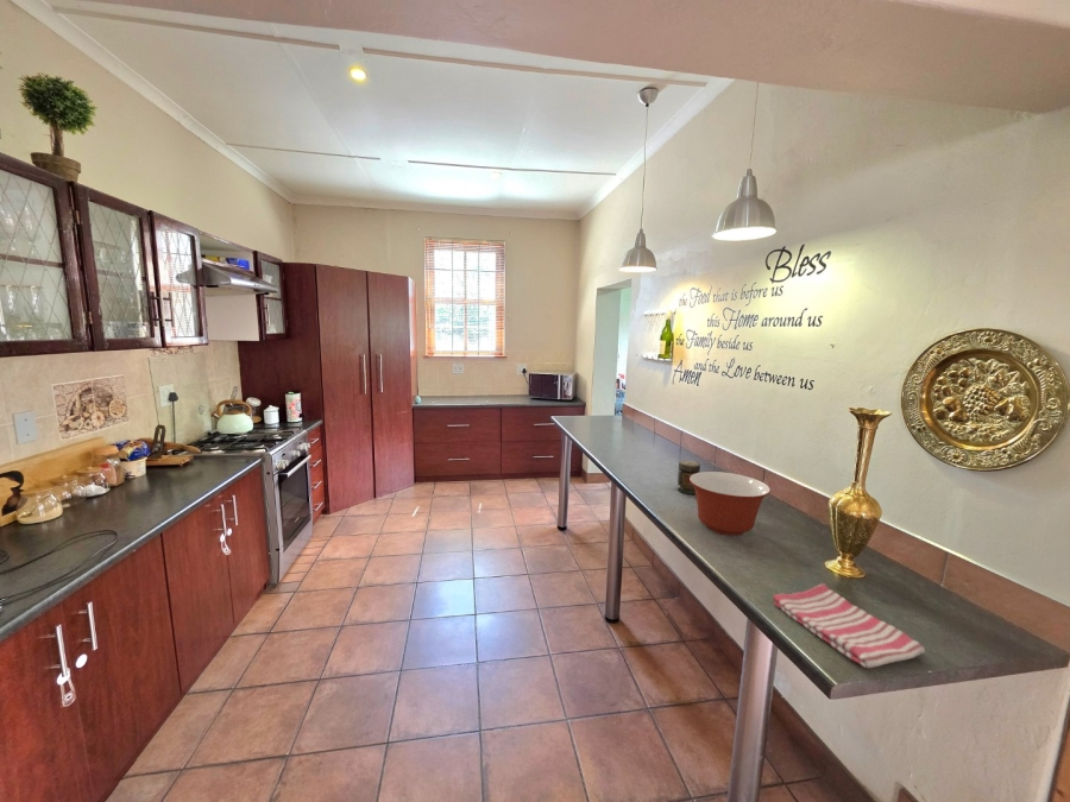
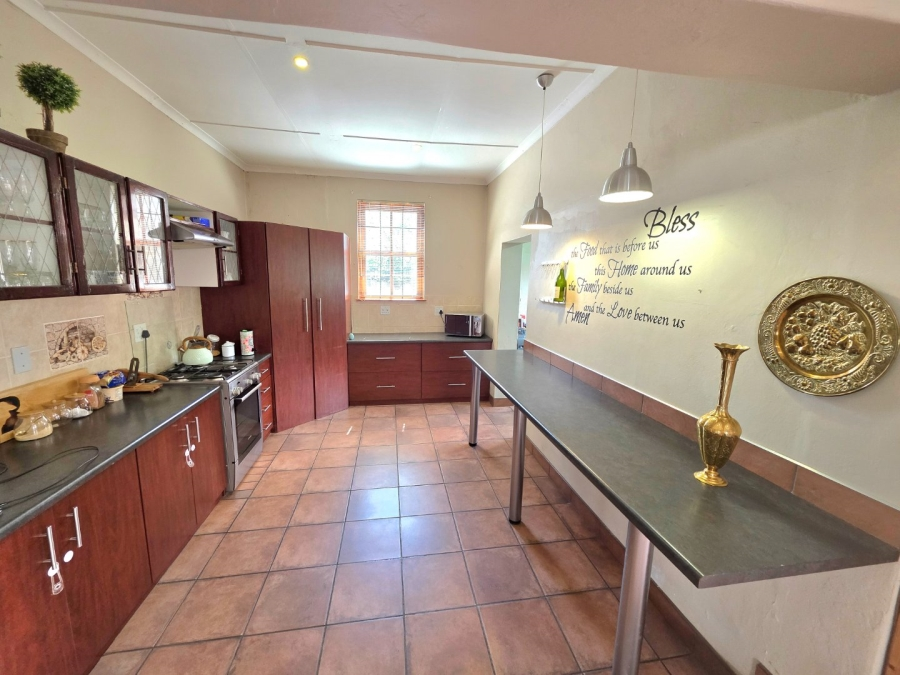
- jar (688, 476)
- dish towel (842, 621)
- mixing bowl (726, 505)
